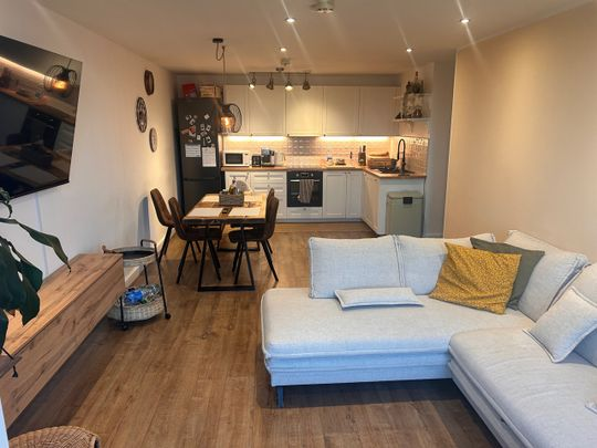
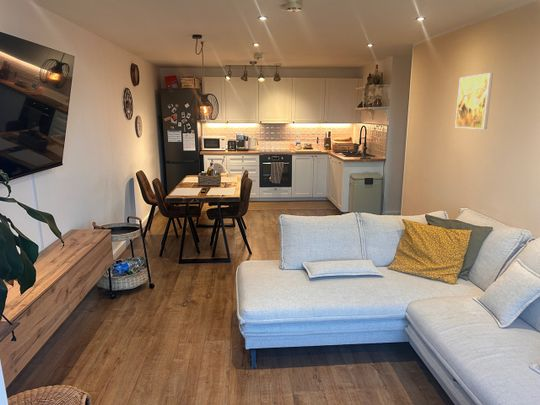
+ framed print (472, 102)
